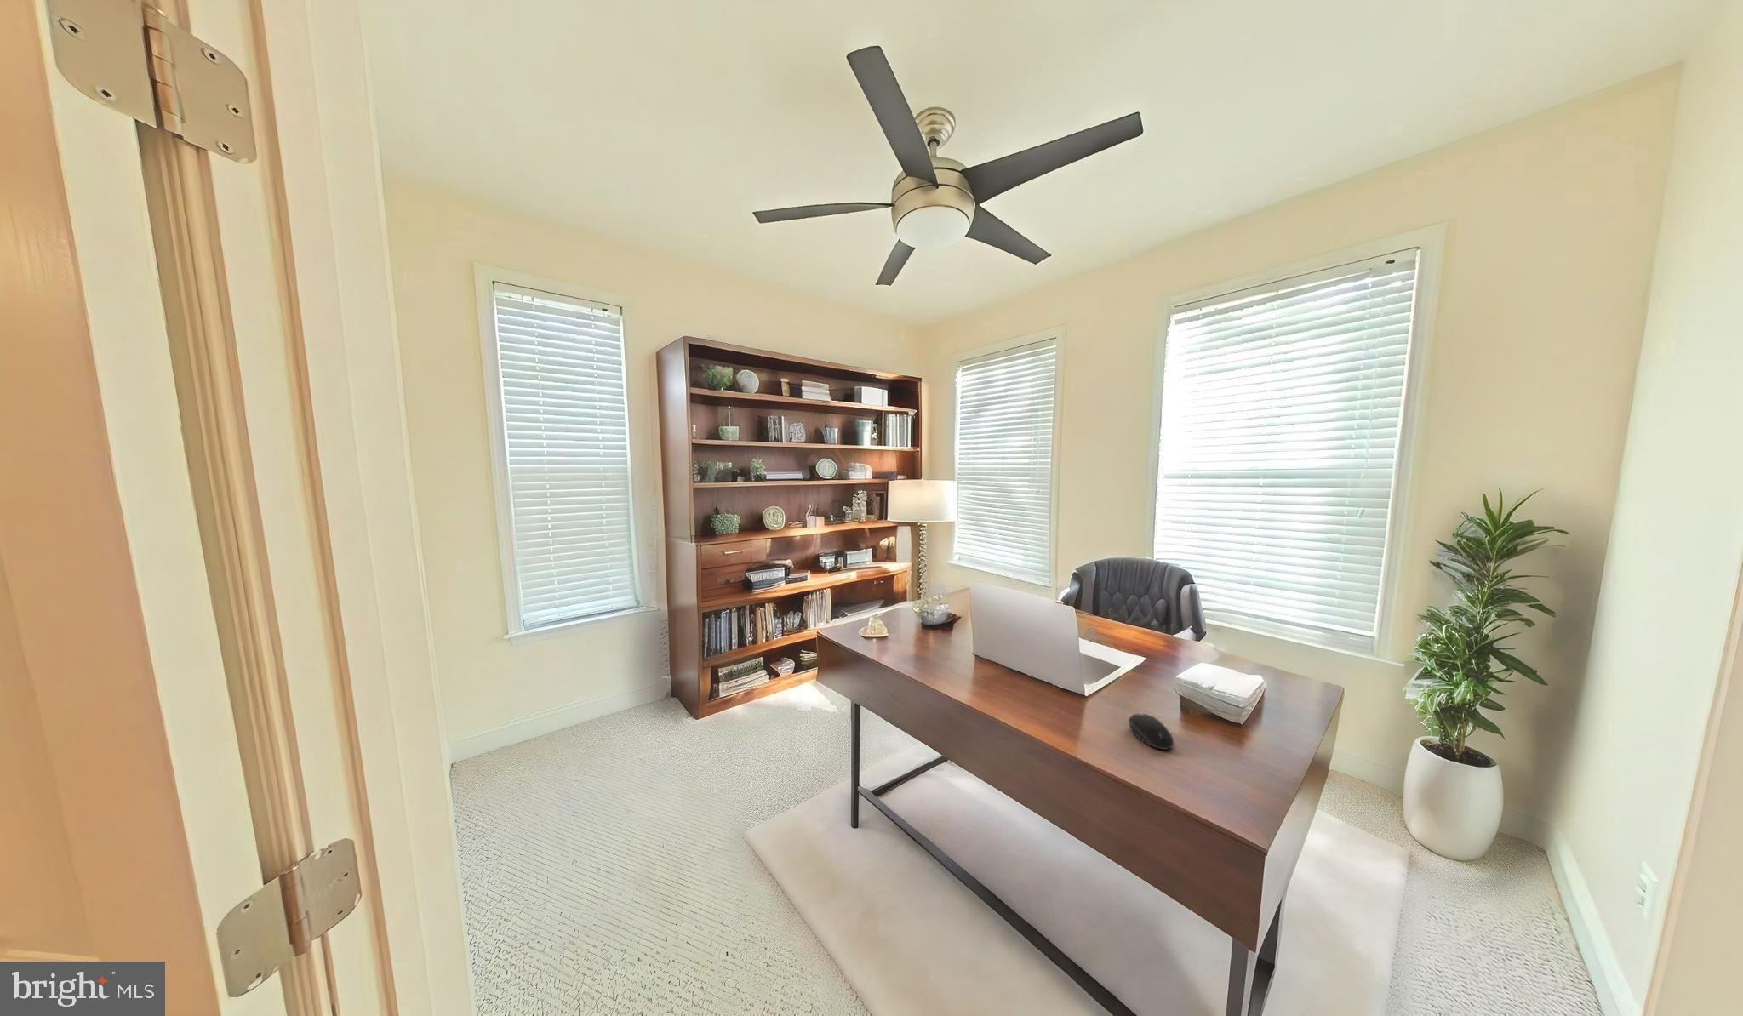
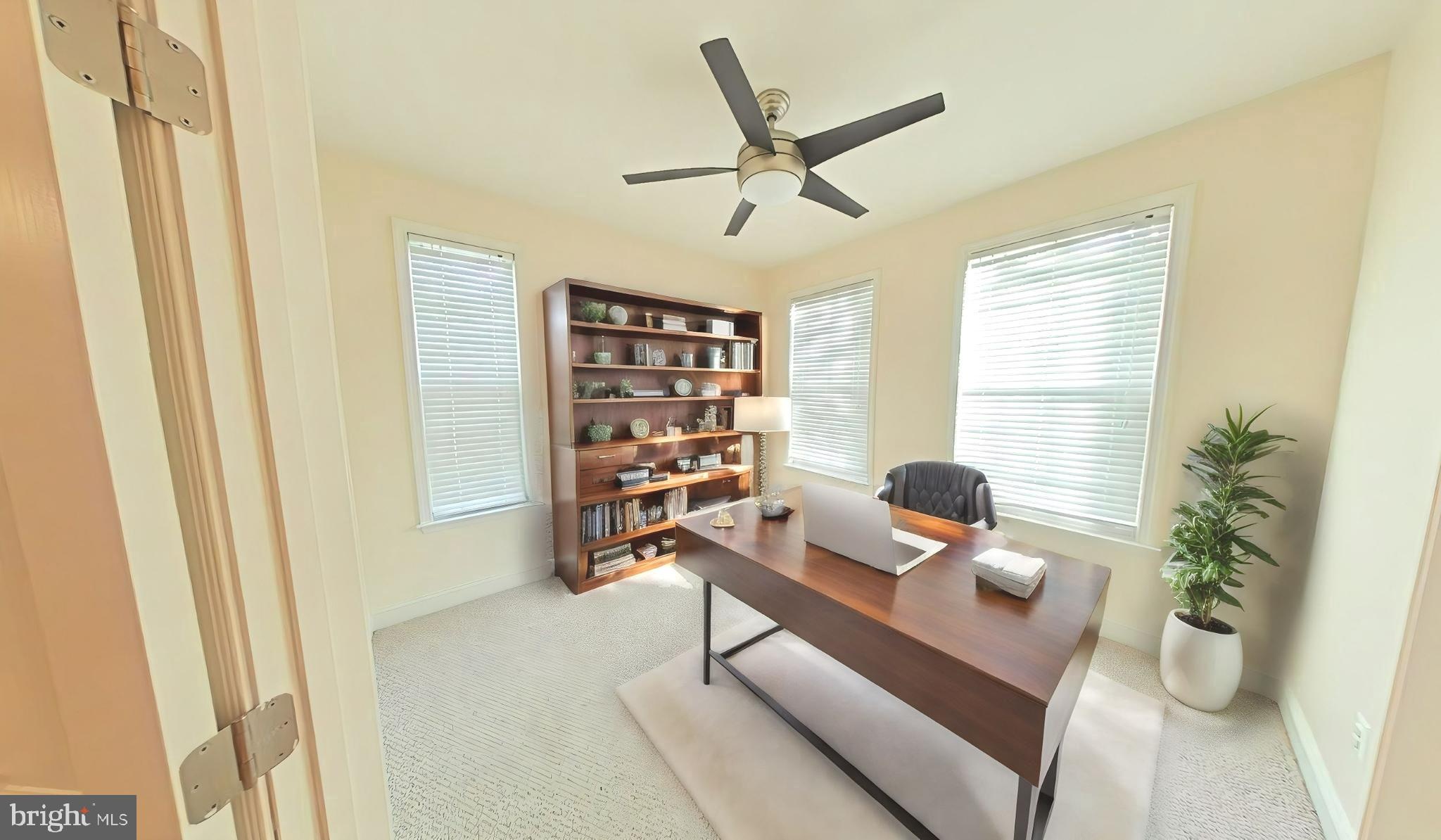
- computer mouse (1150, 728)
